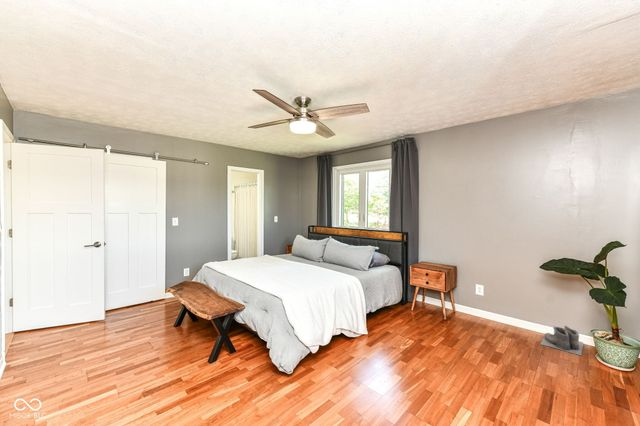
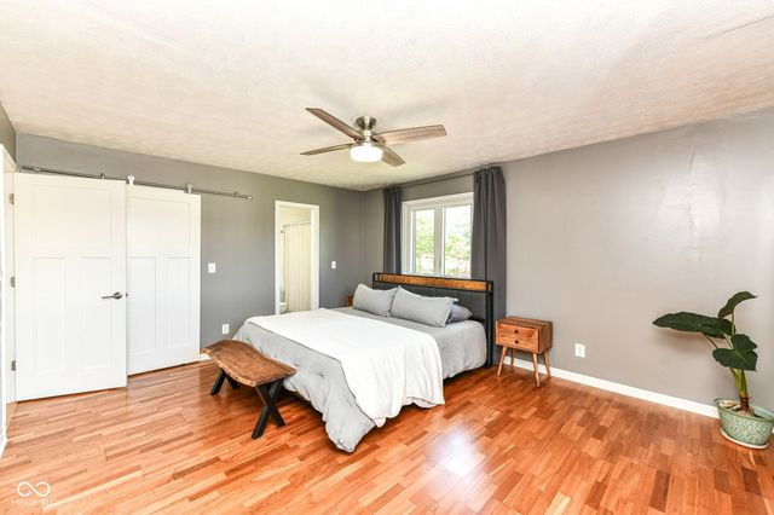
- boots (562, 334)
